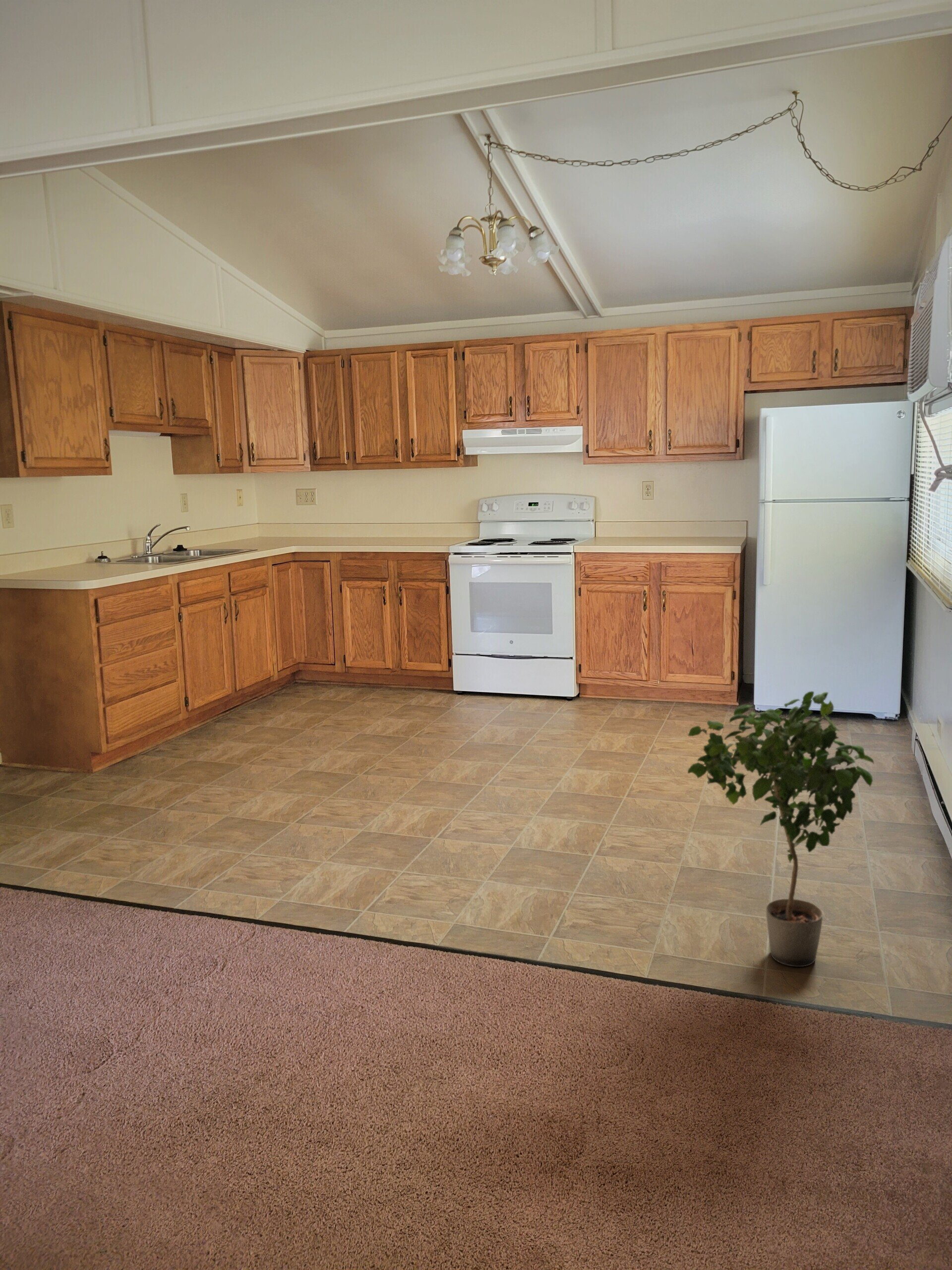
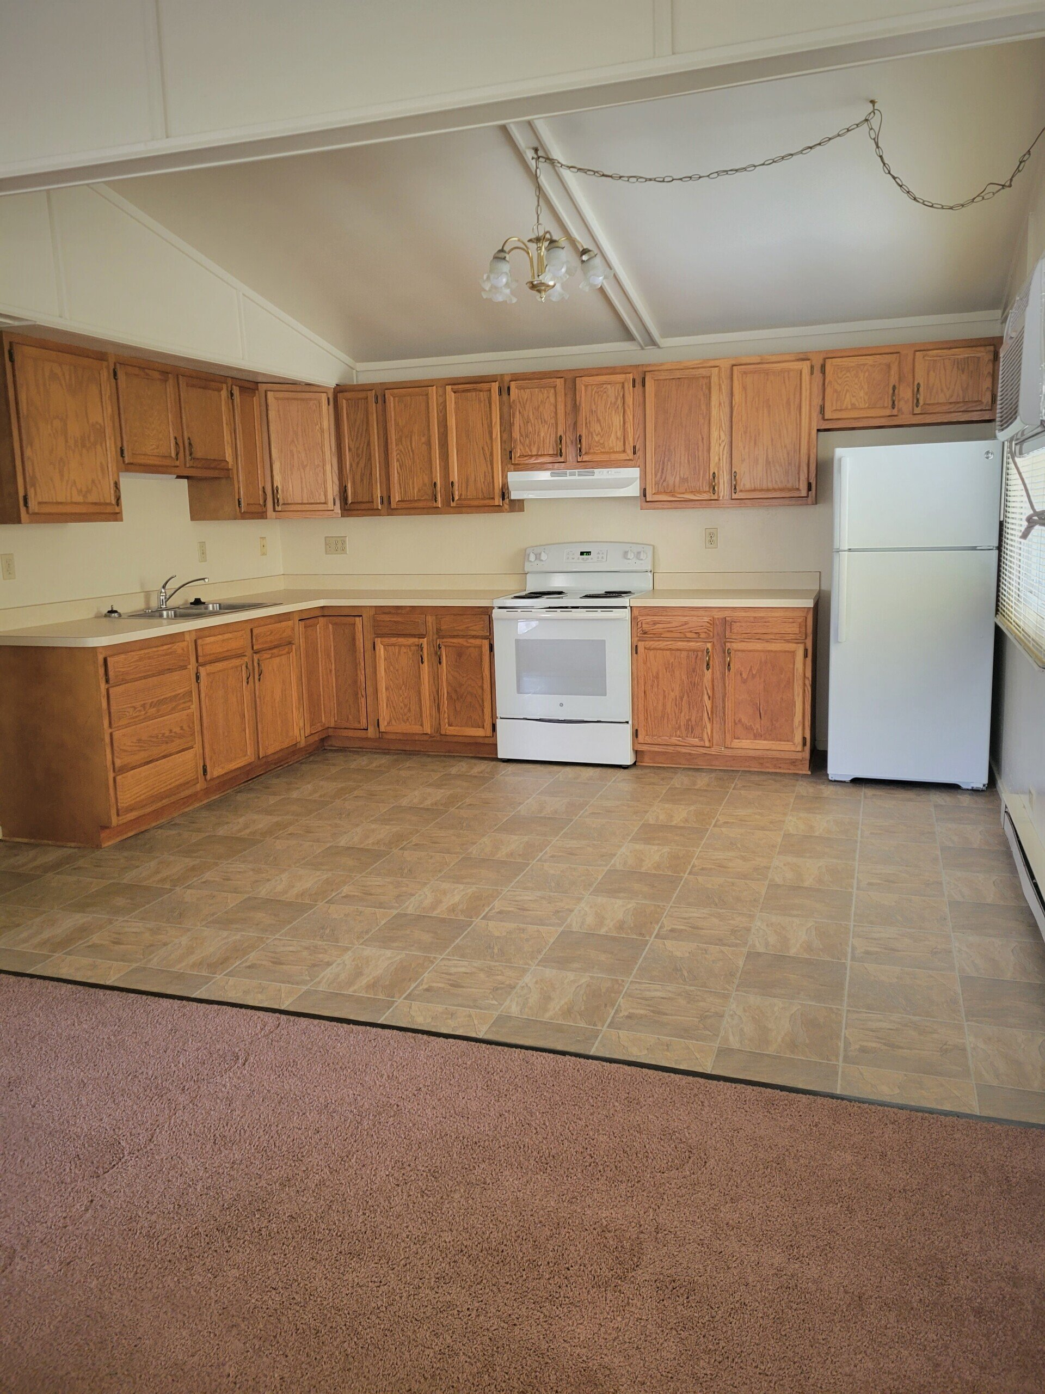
- potted plant (785, 832)
